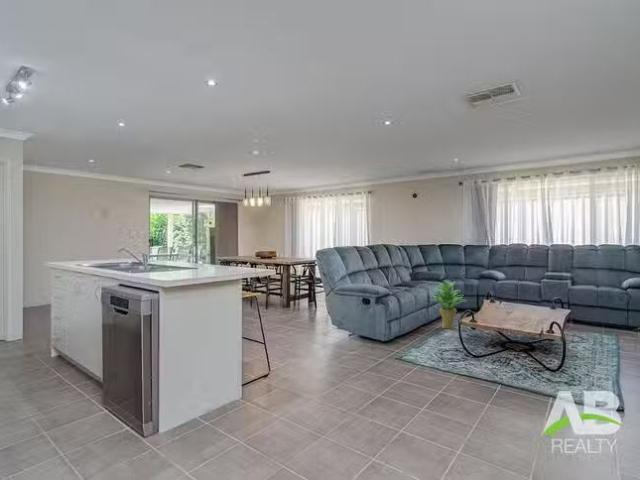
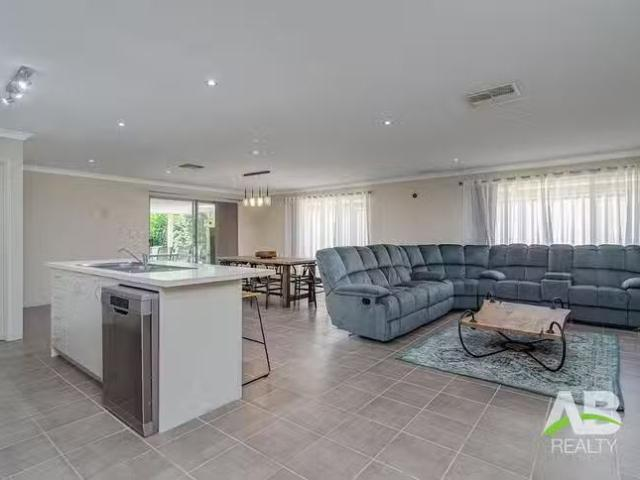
- potted plant (447, 304)
